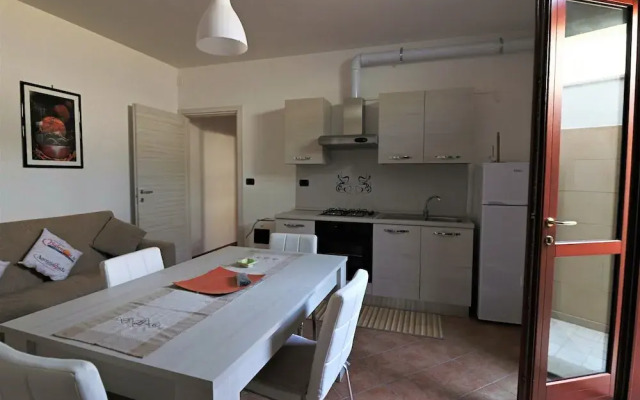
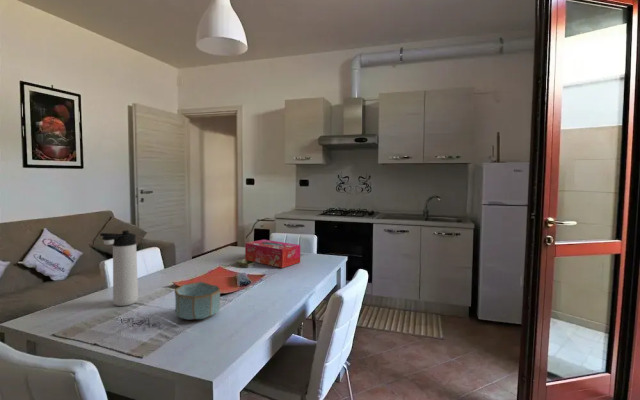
+ bowl (198, 301)
+ tissue box (272, 252)
+ thermos bottle (119, 268)
